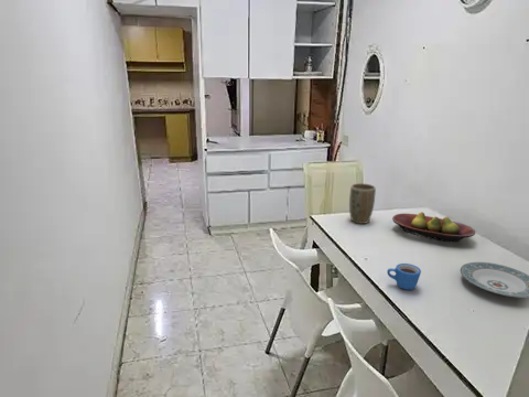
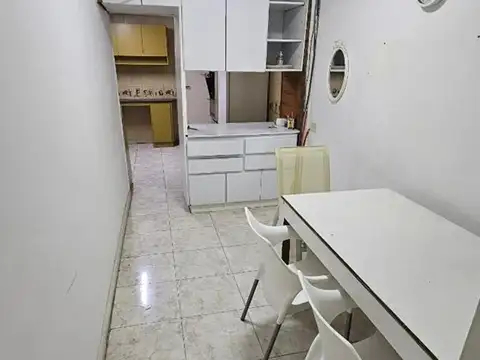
- mug (402, 277)
- fruit bowl (432, 225)
- plant pot (361, 203)
- plate (498, 281)
